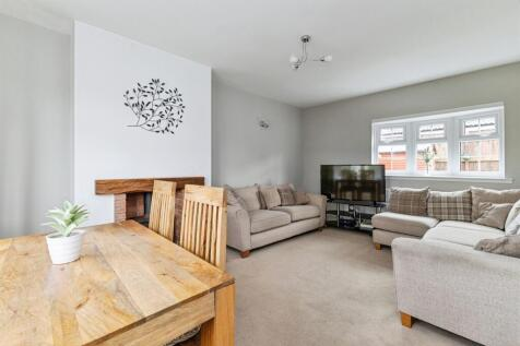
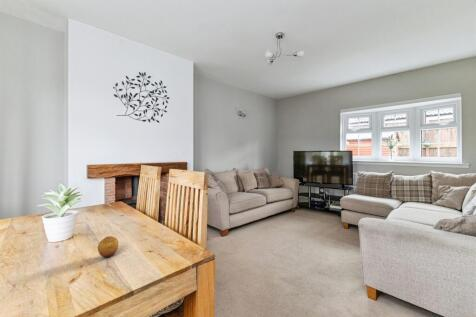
+ fruit (108, 246)
